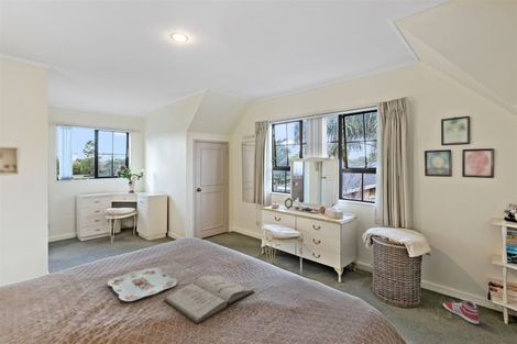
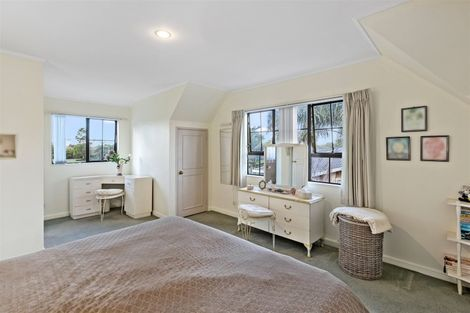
- serving tray (142, 282)
- sneaker (460, 306)
- book (210, 291)
